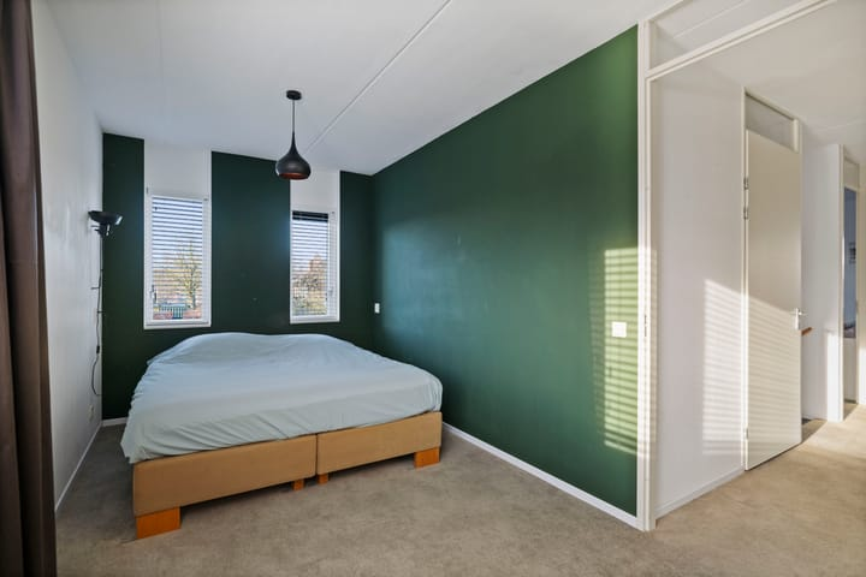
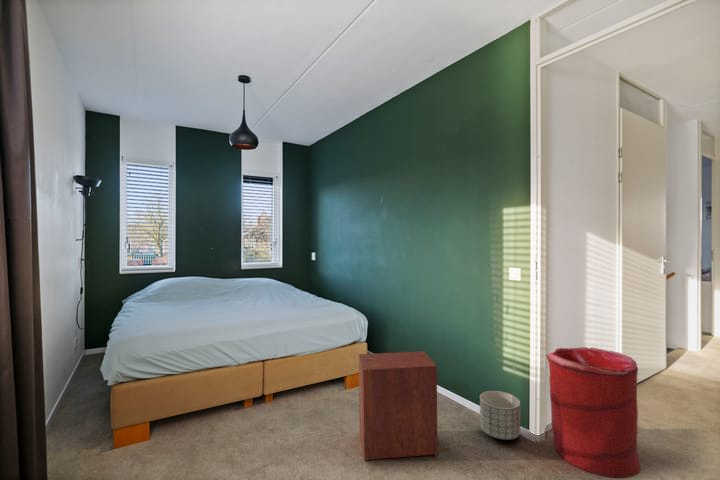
+ nightstand (395, 401)
+ laundry hamper (590, 403)
+ planter (499, 416)
